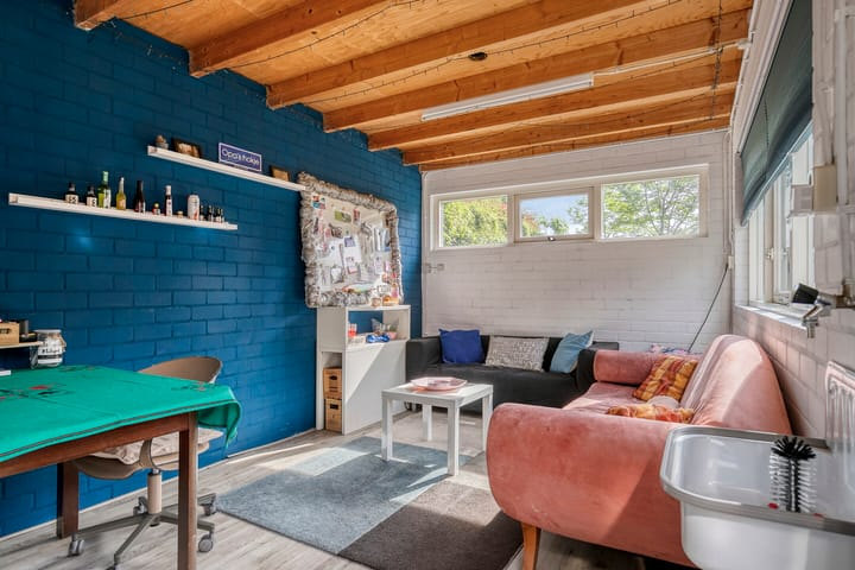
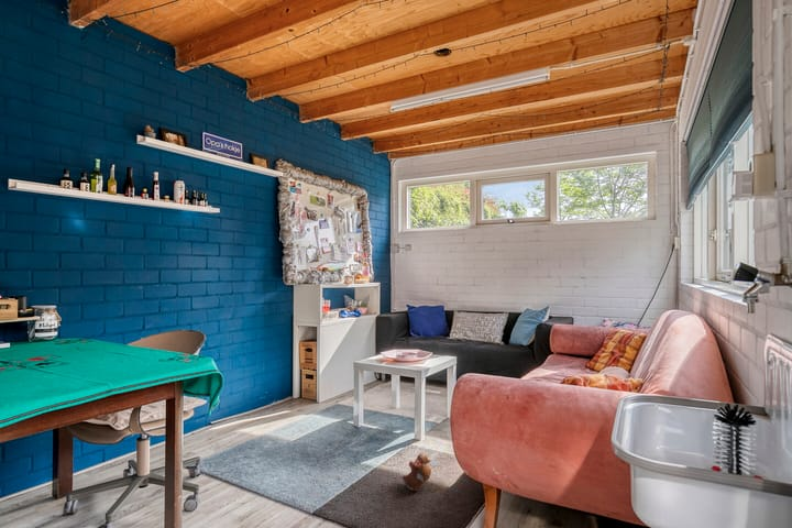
+ plush toy (418, 470)
